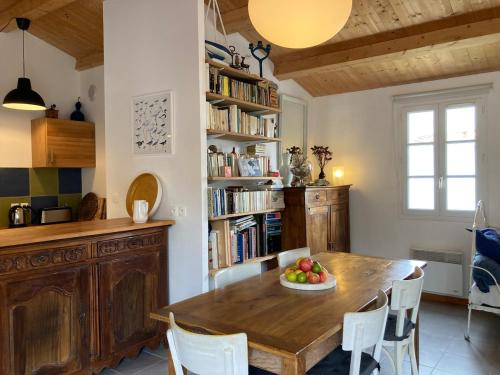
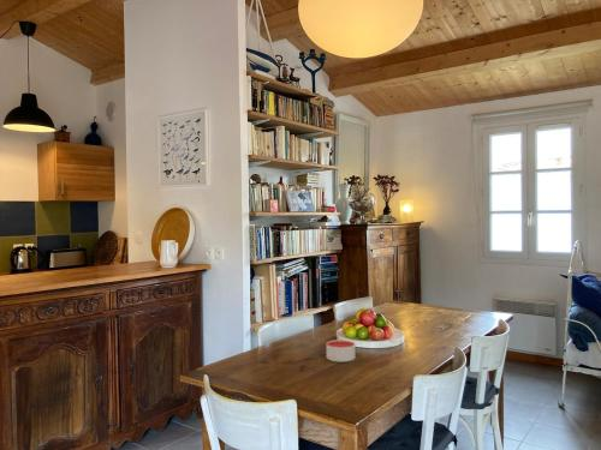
+ candle (340, 349)
